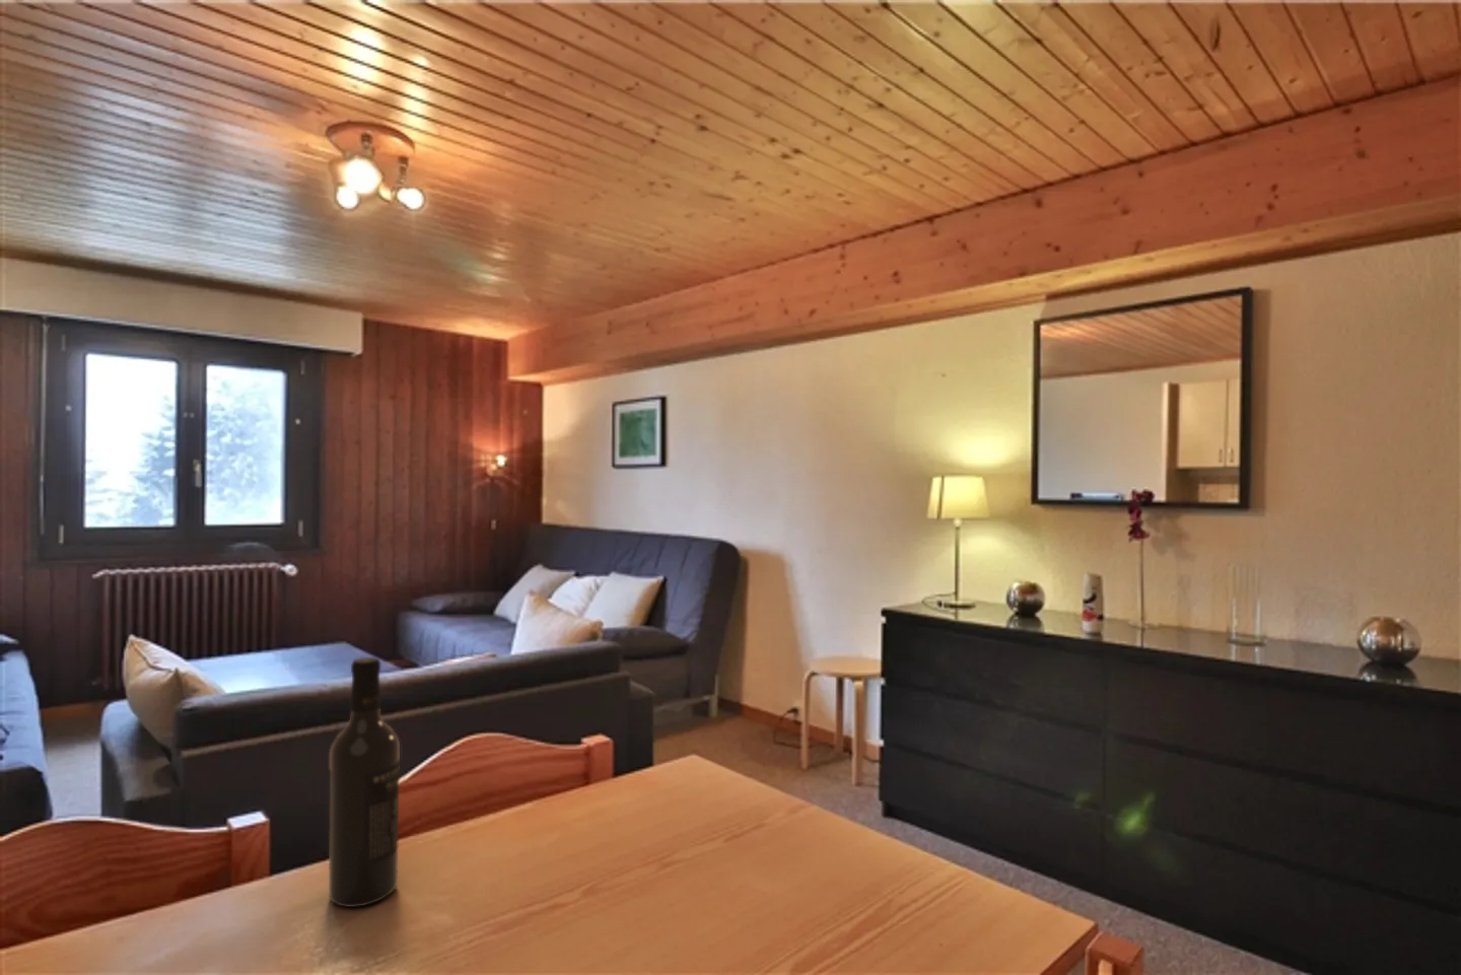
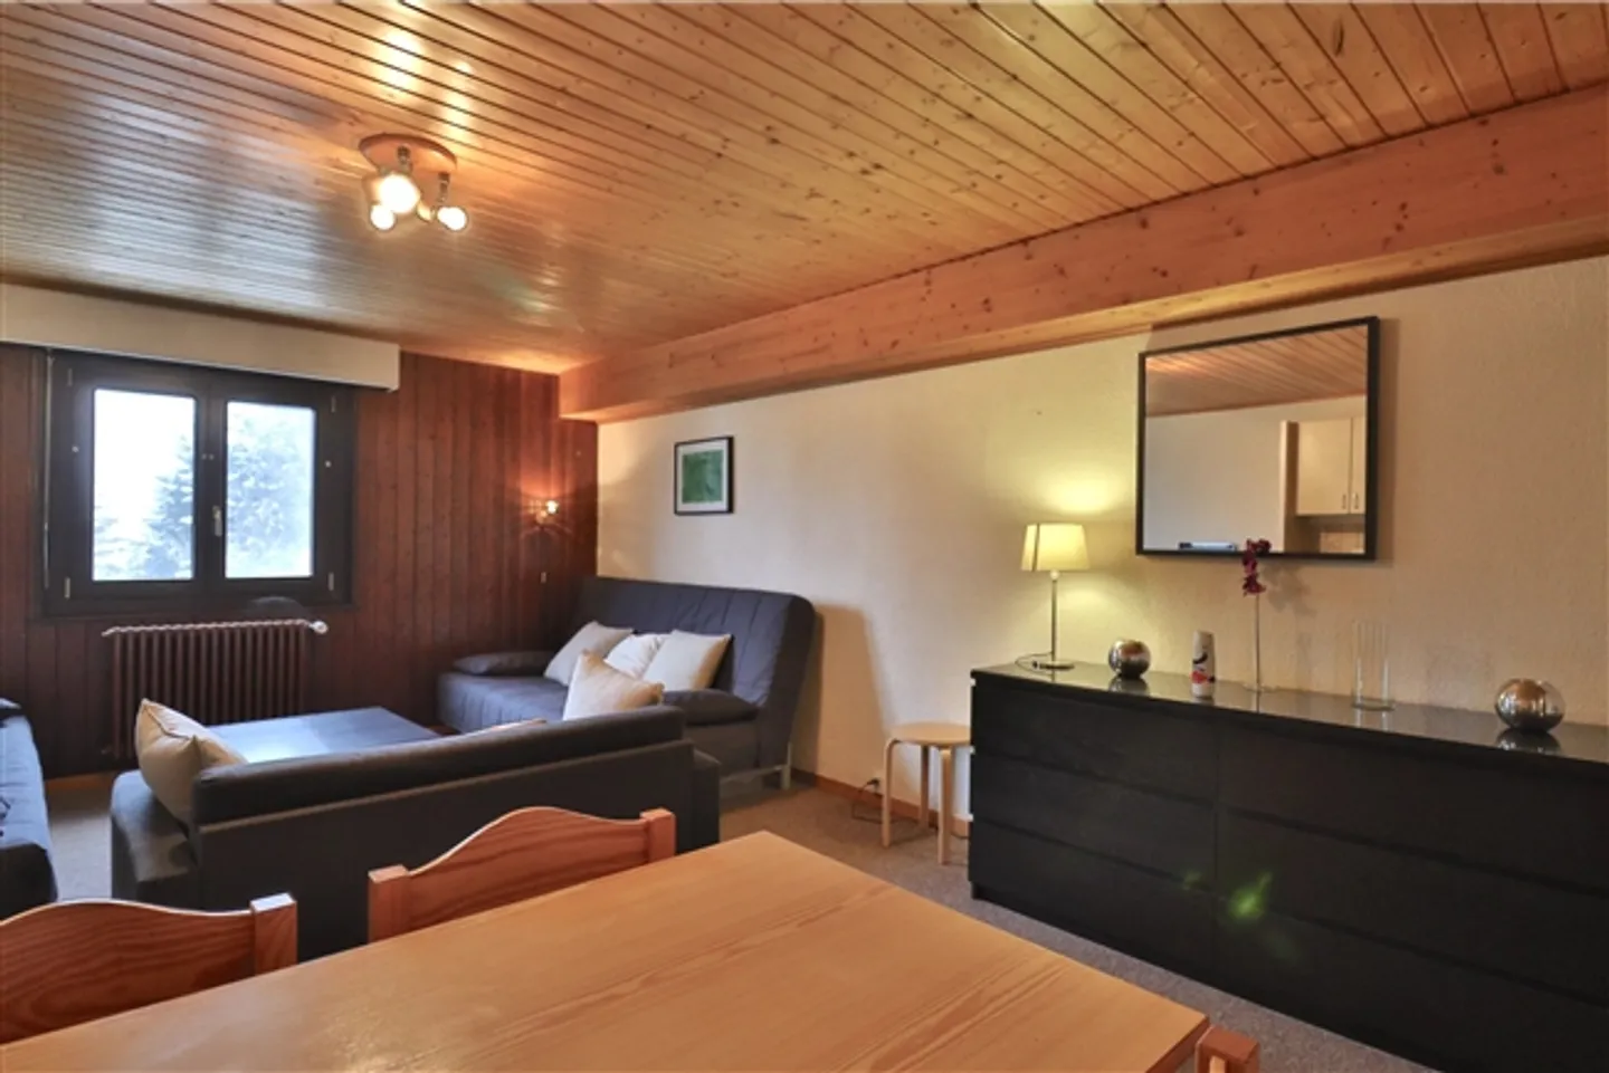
- wine bottle (364, 776)
